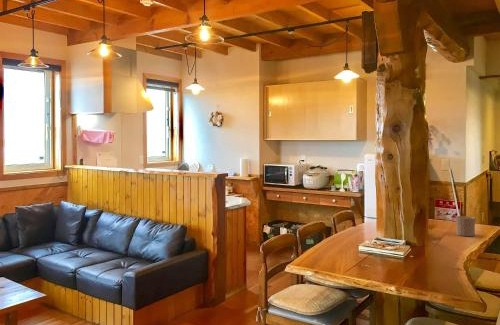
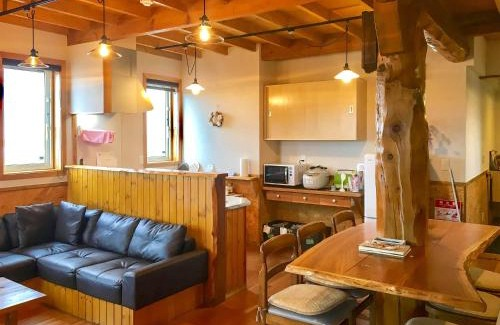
- cup (465, 225)
